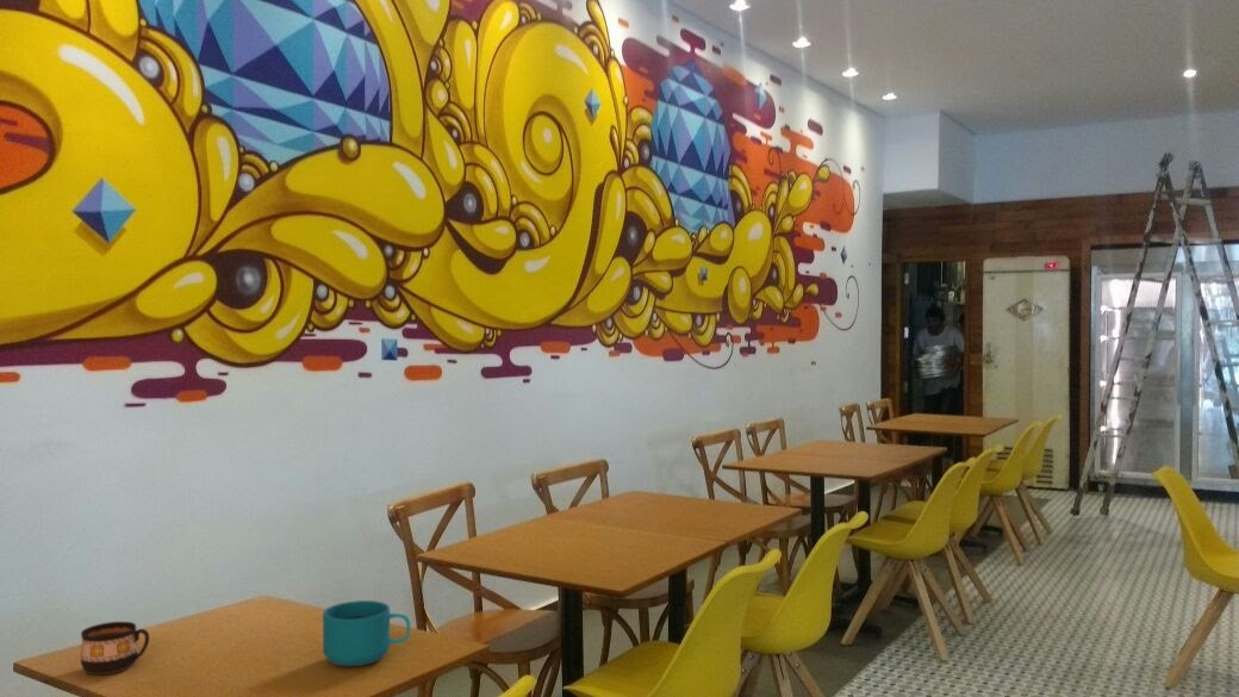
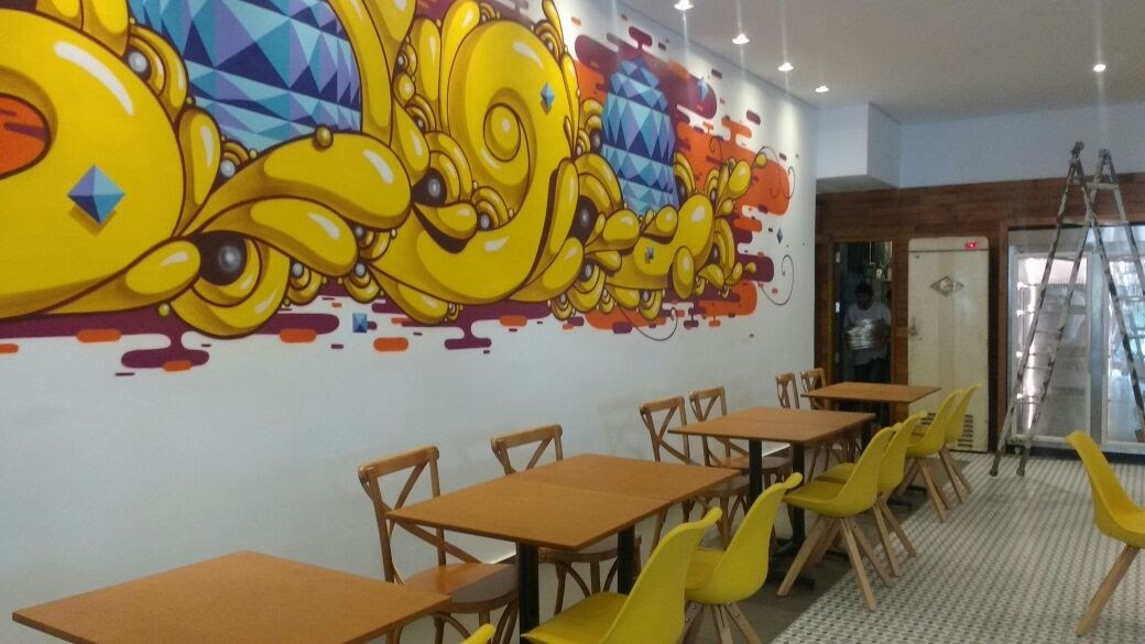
- cup (111, 648)
- cup (367, 634)
